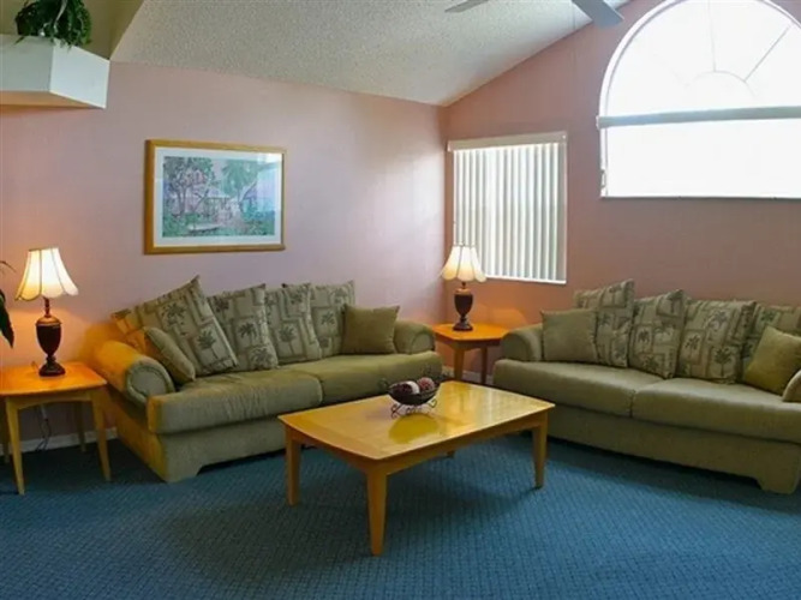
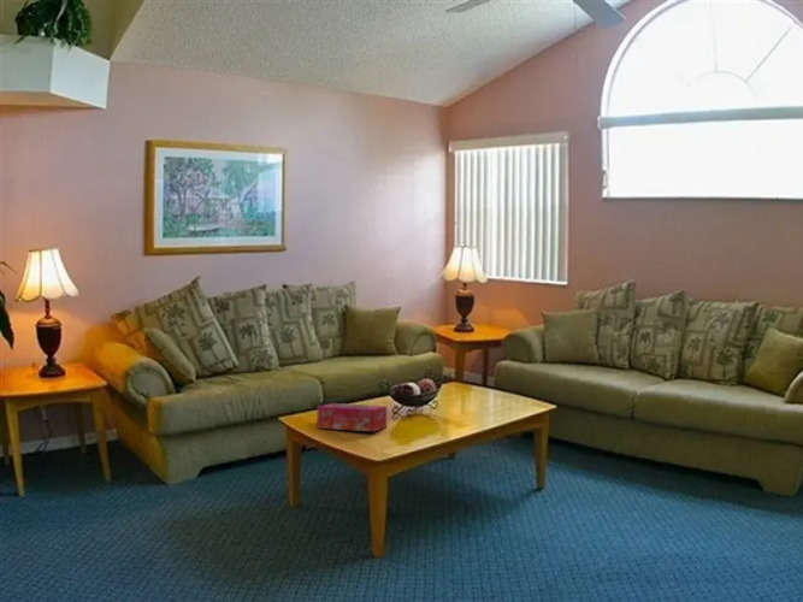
+ tissue box (352, 417)
